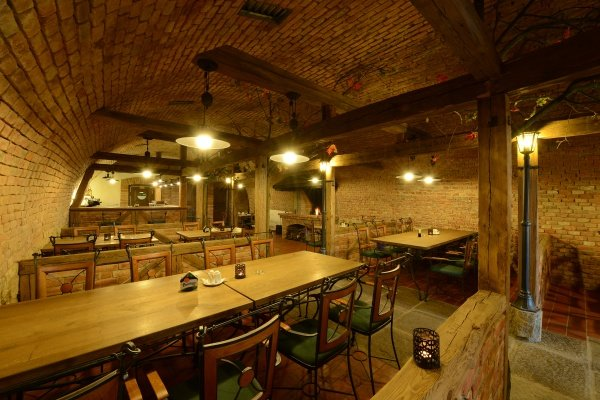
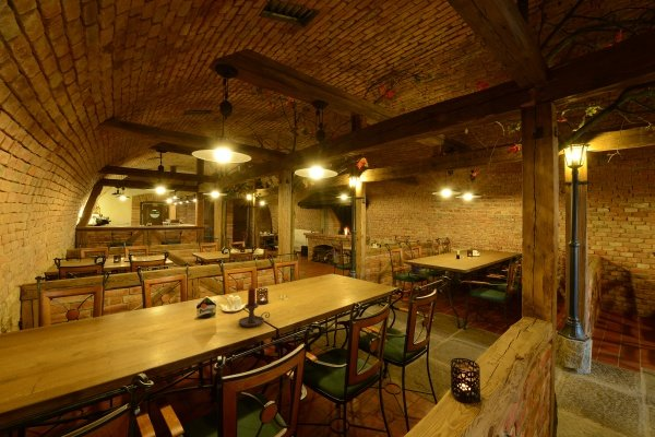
+ candle holder (254, 305)
